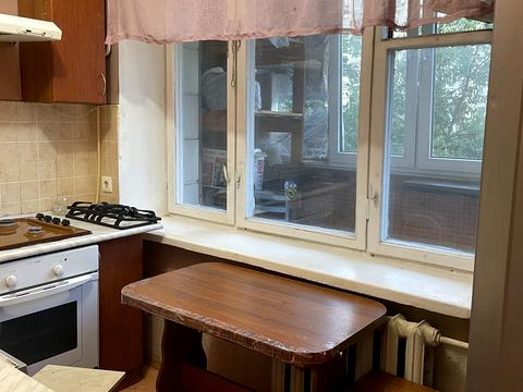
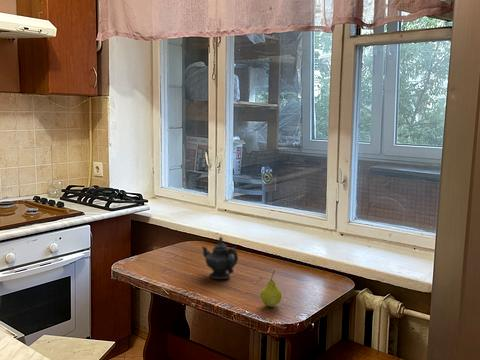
+ teapot (218, 256)
+ fruit (270, 288)
